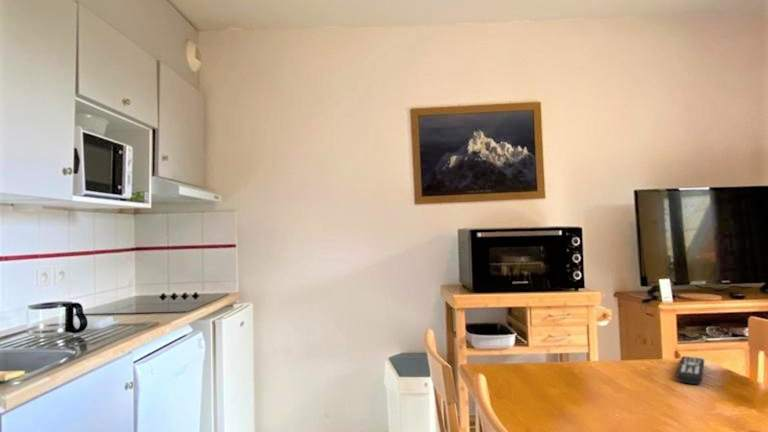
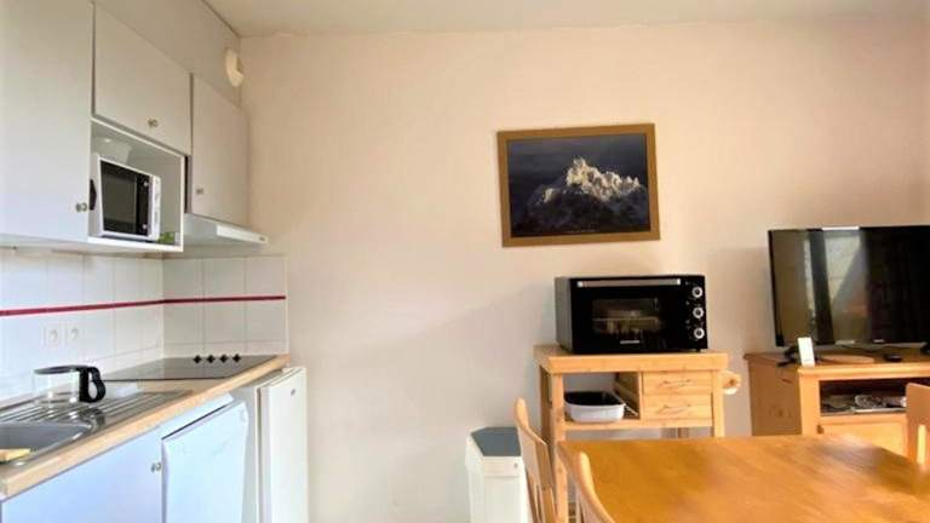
- remote control (691, 369)
